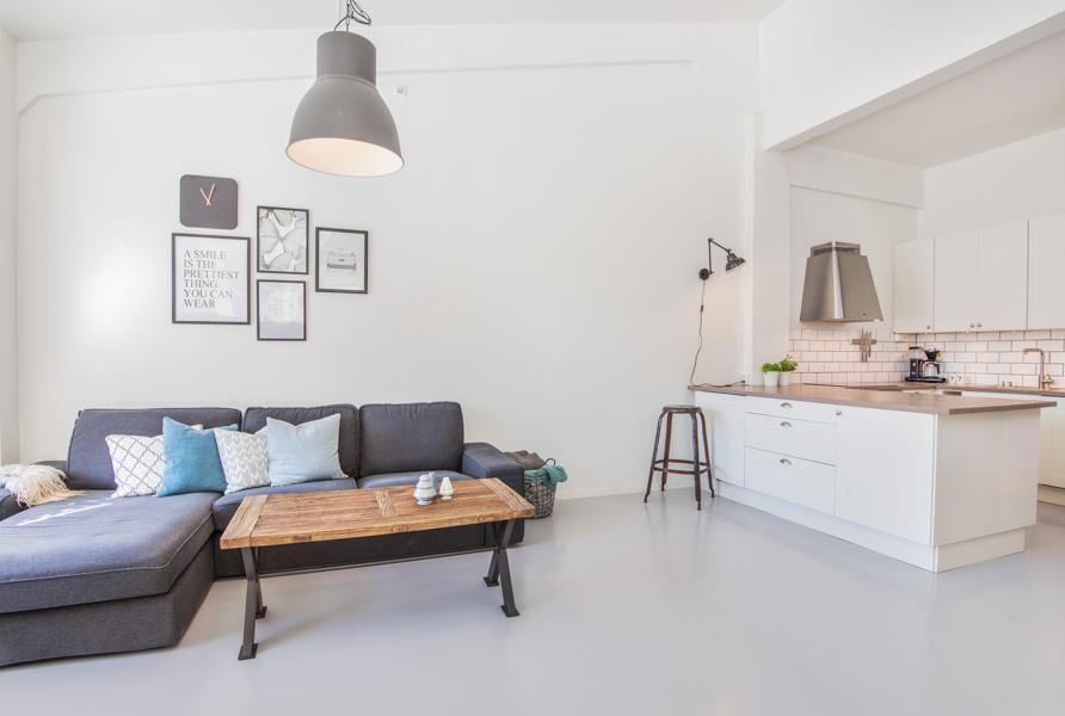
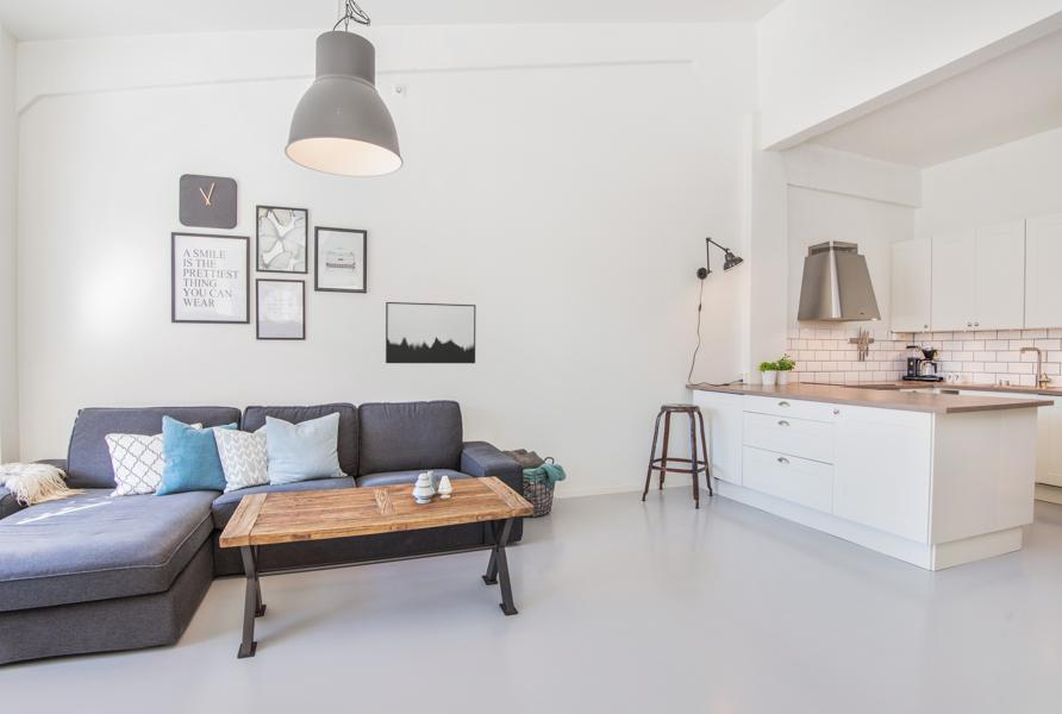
+ wall art (431, 333)
